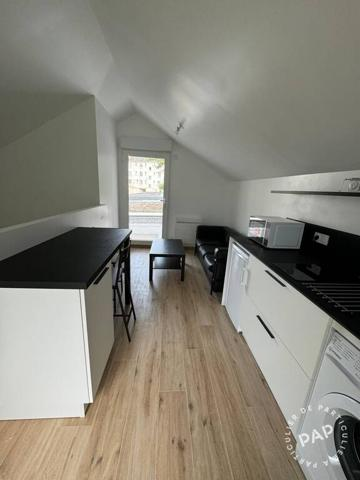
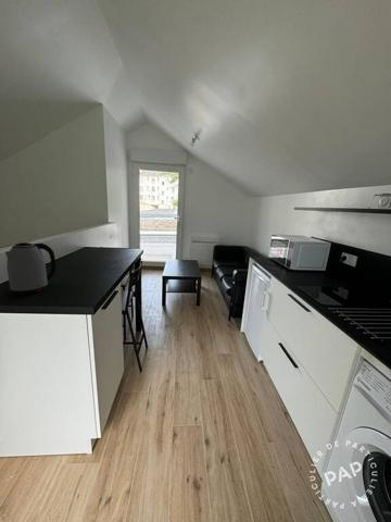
+ kettle (33, 265)
